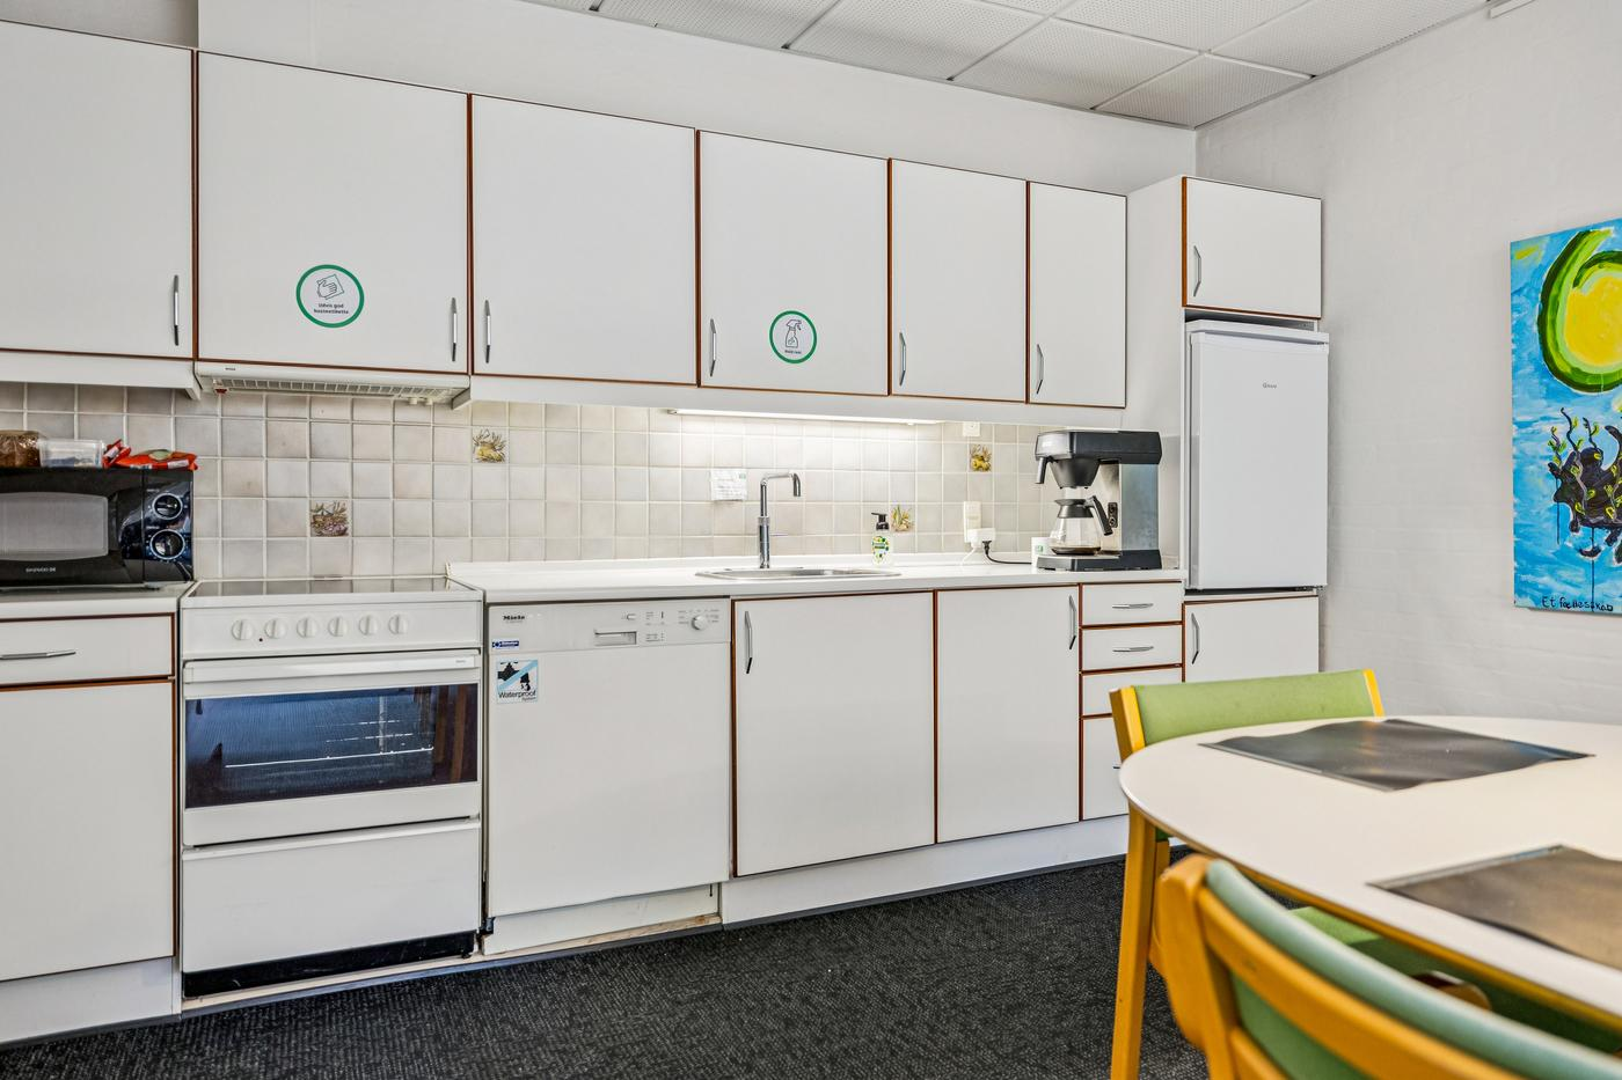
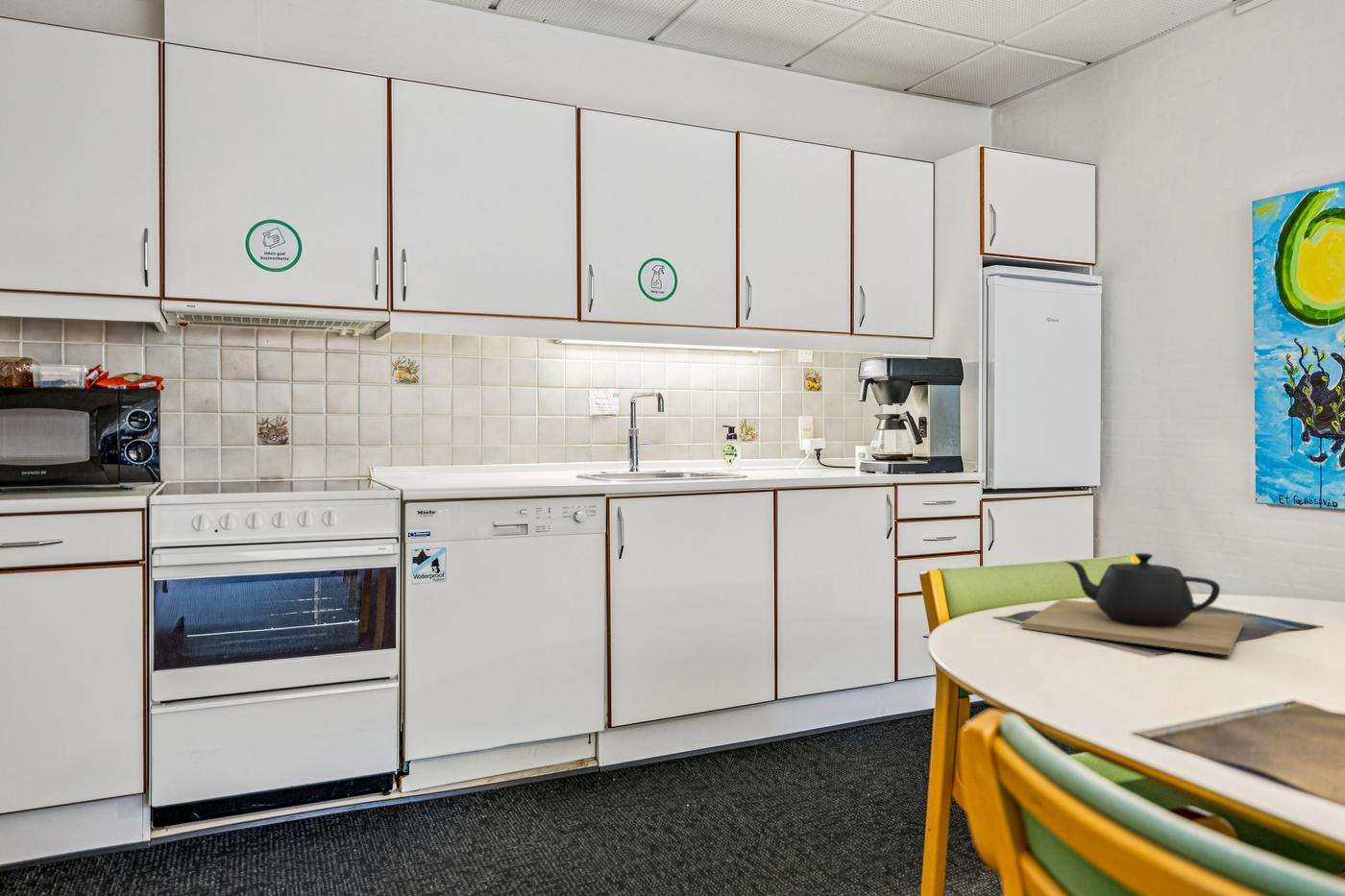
+ teapot (1134, 590)
